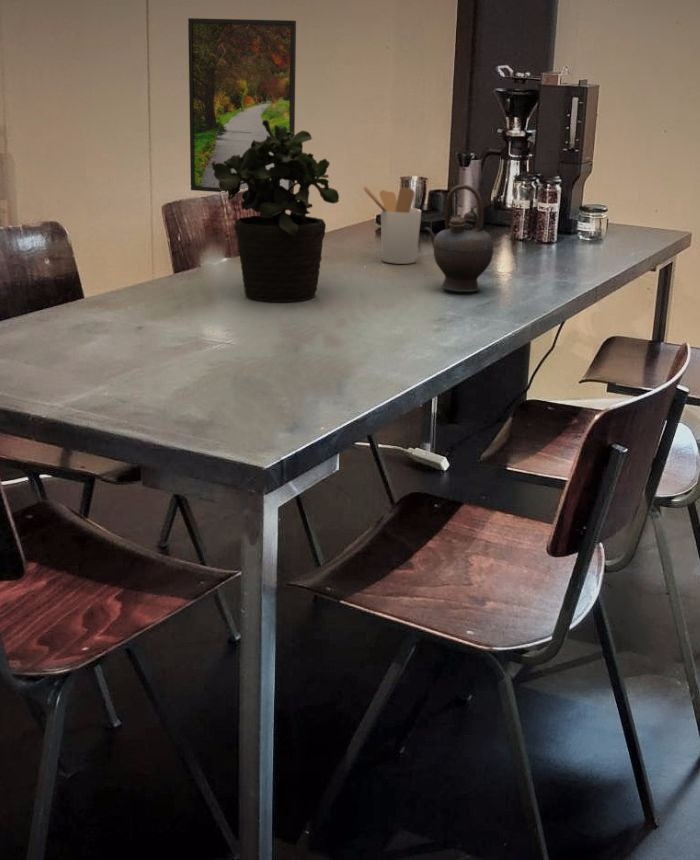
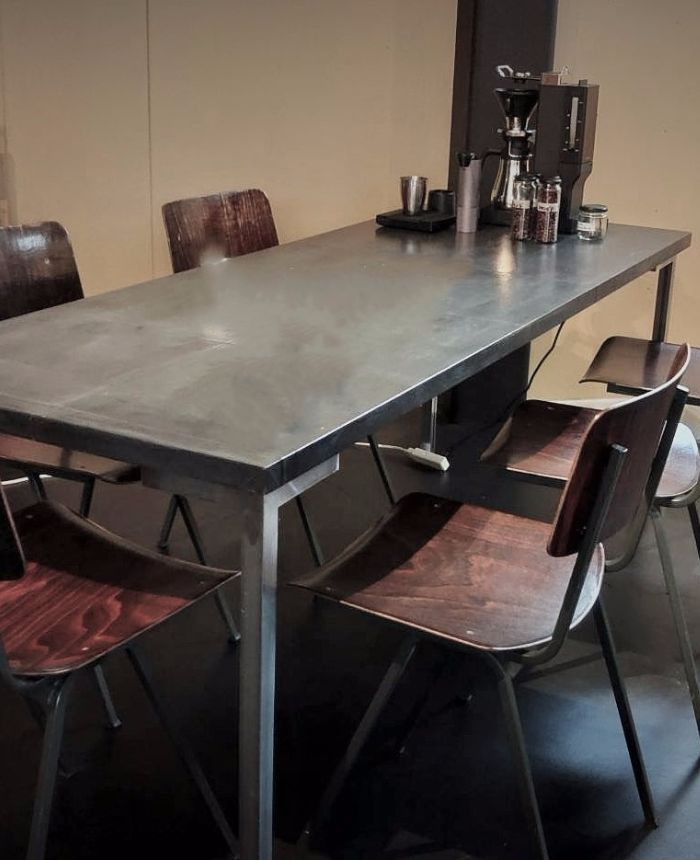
- utensil holder (390, 223)
- potted plant (274, 209)
- teapot (457, 237)
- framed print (241, 108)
